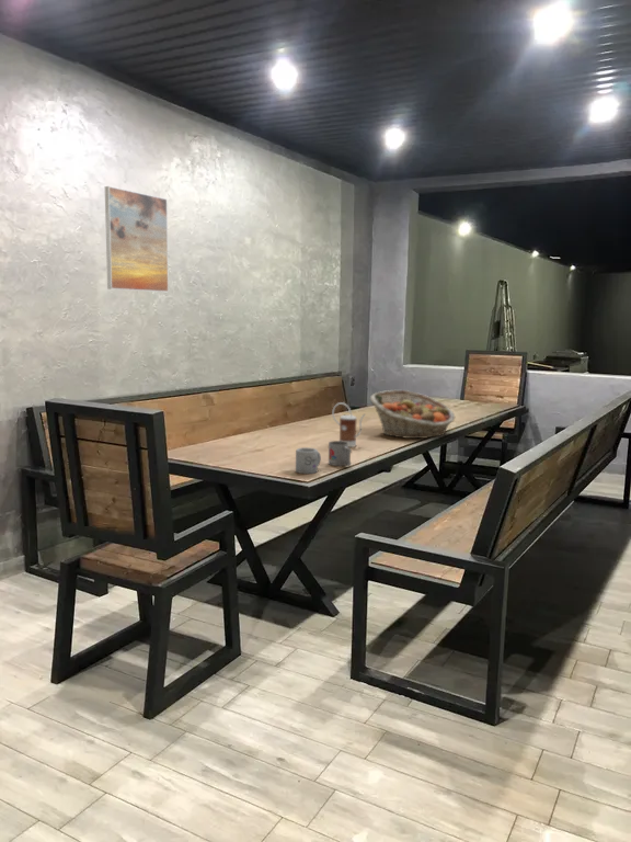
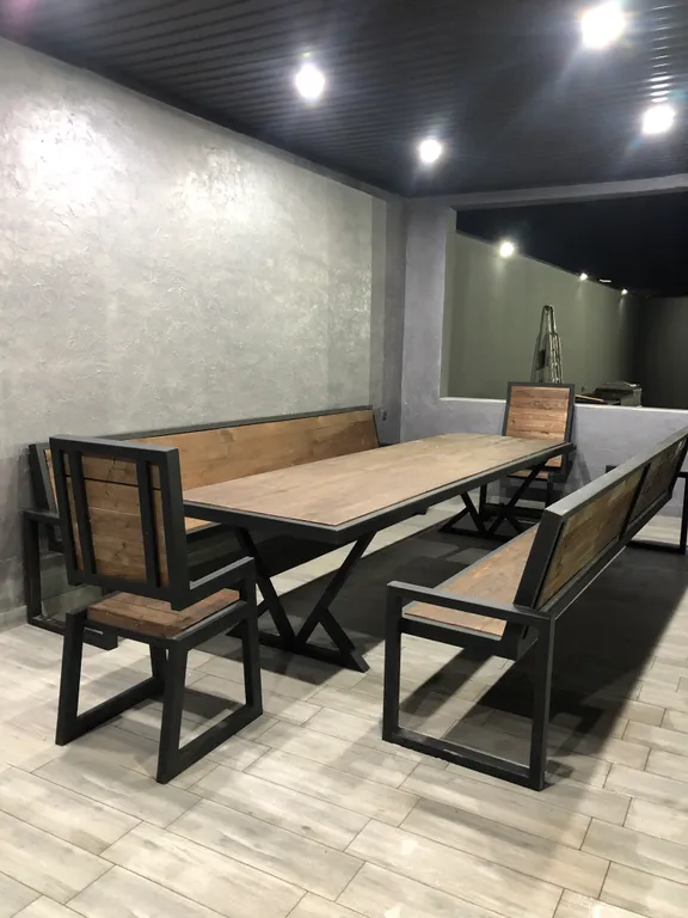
- kettle (348, 424)
- mug (341, 454)
- fruit basket (412, 413)
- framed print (138, 242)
- mug (309, 459)
